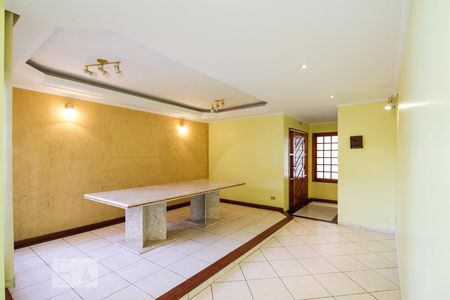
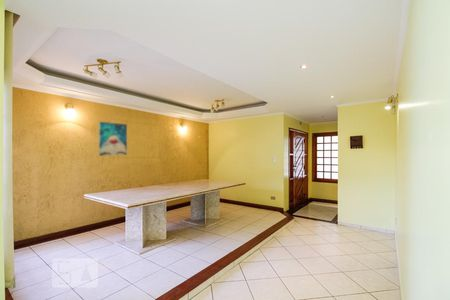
+ wall art (113, 139)
